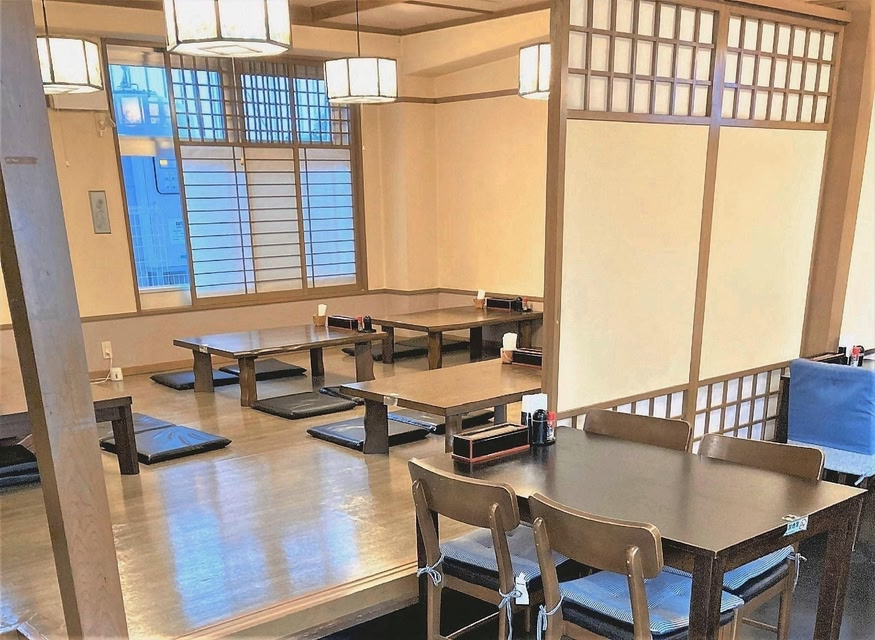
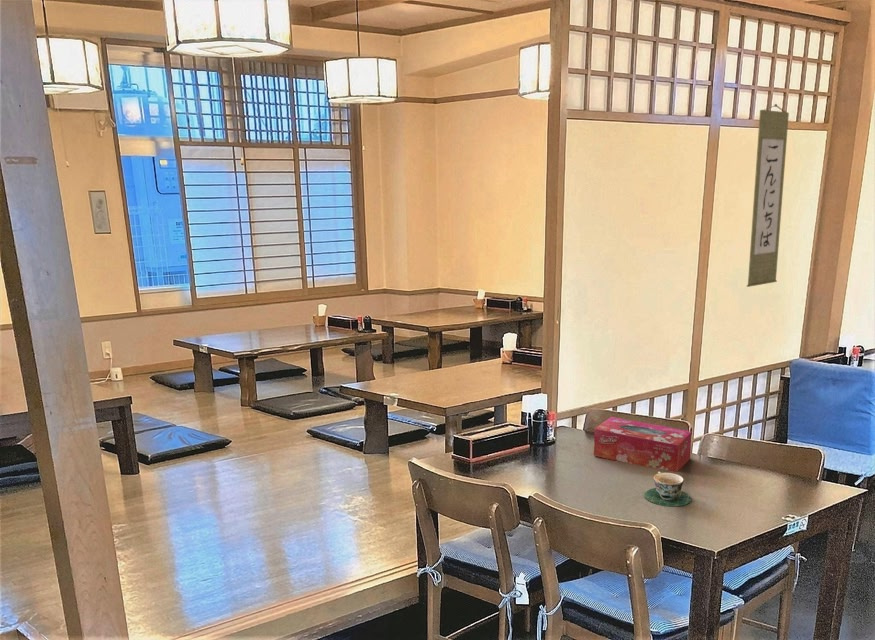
+ tissue box (642, 443)
+ wall scroll (768, 196)
+ teacup (668, 487)
